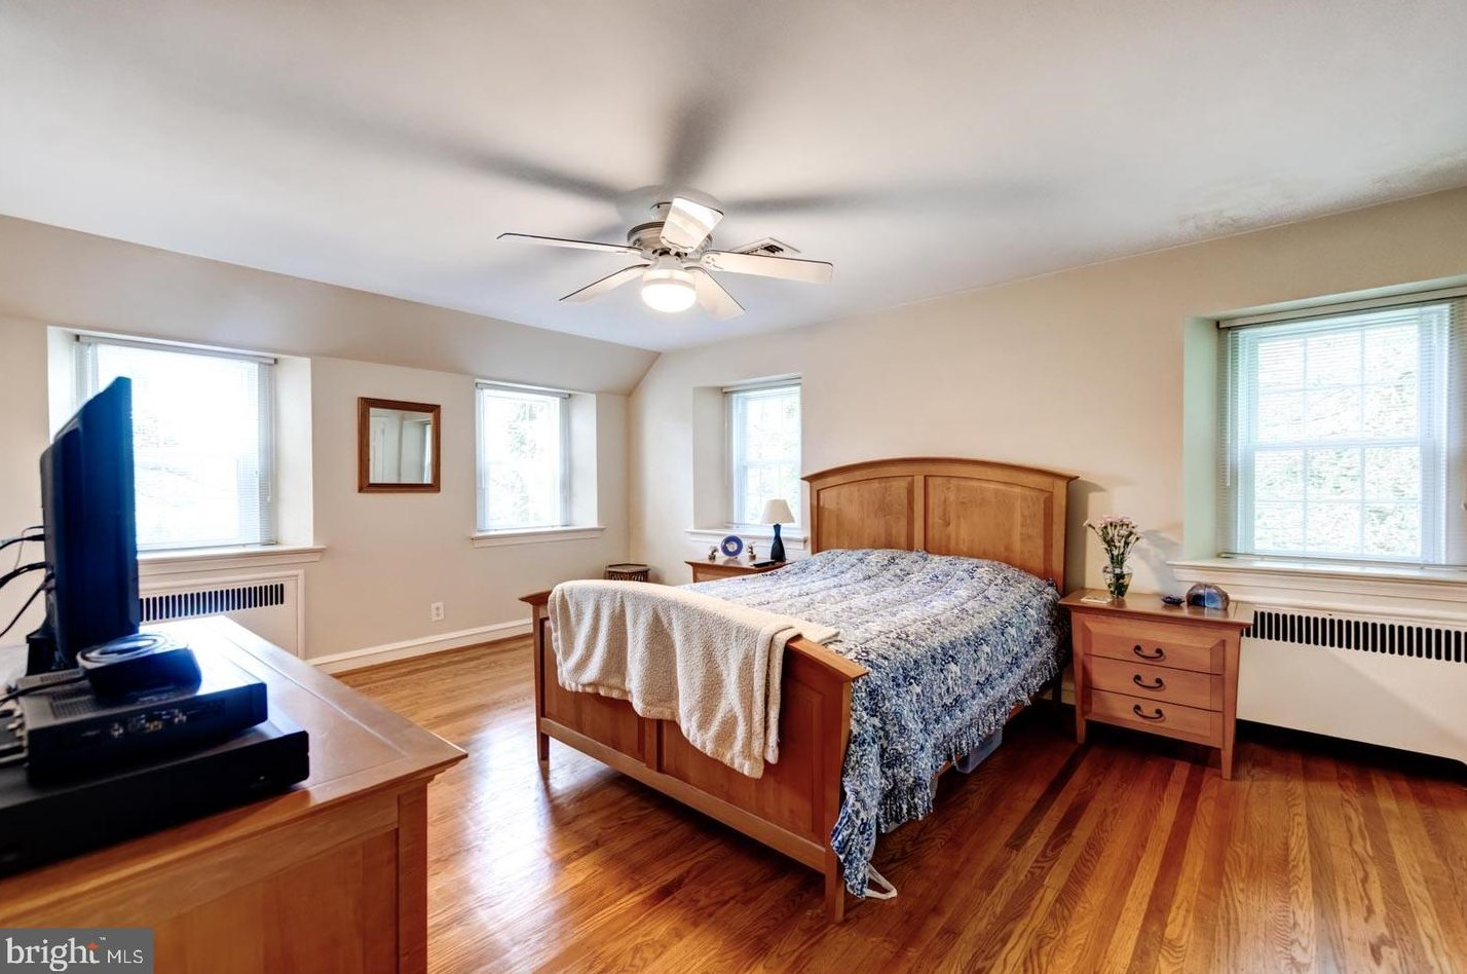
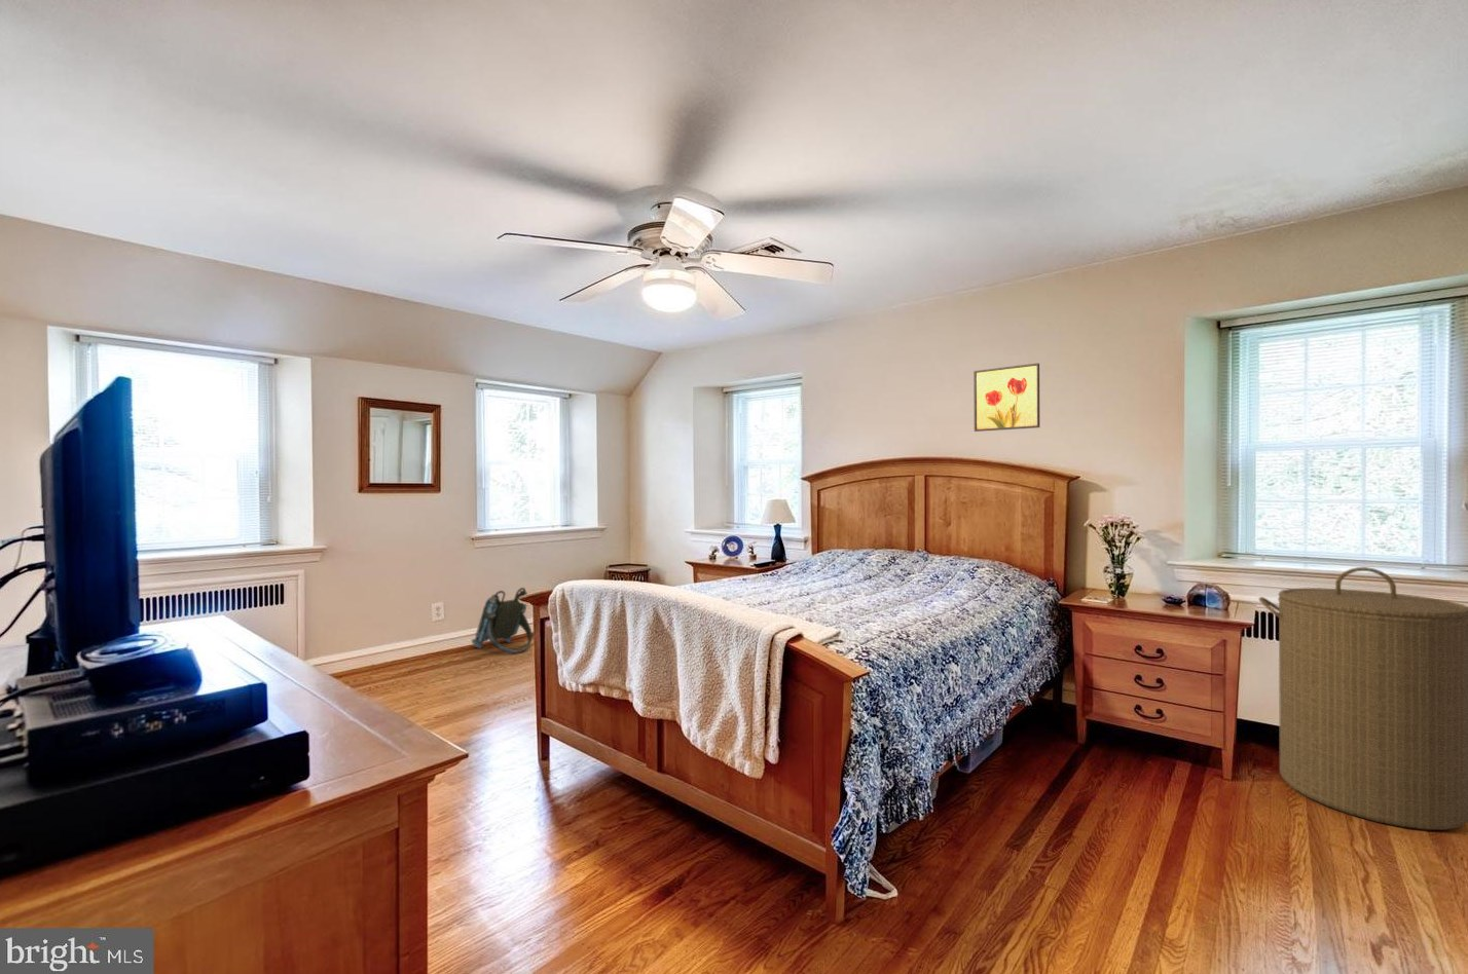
+ laundry hamper (1367, 682)
+ backpack (503, 617)
+ wall art (1006, 398)
